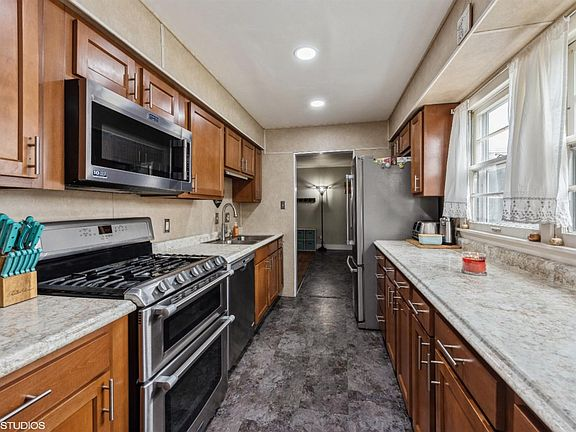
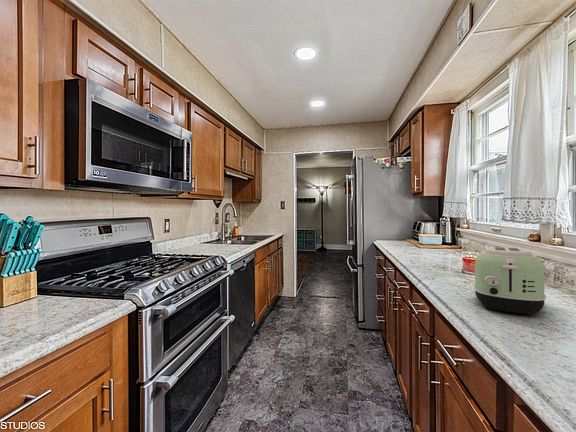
+ toaster (507, 277)
